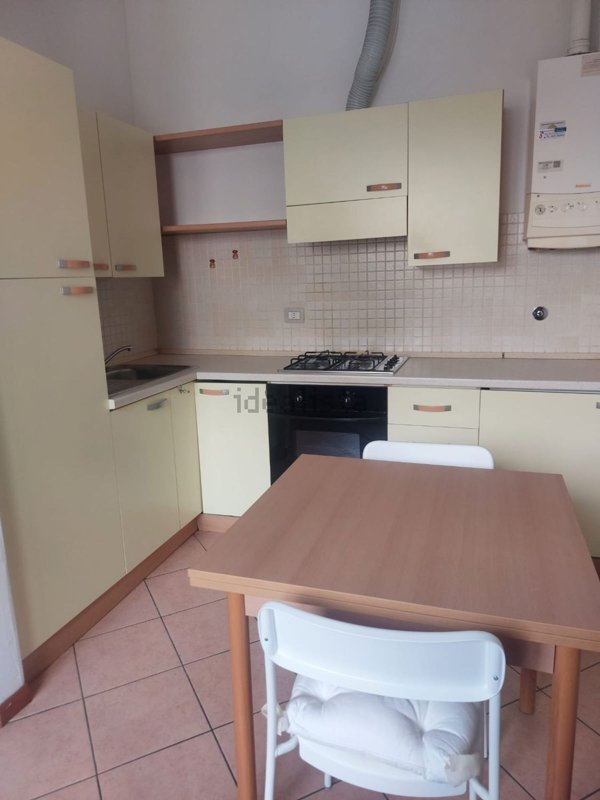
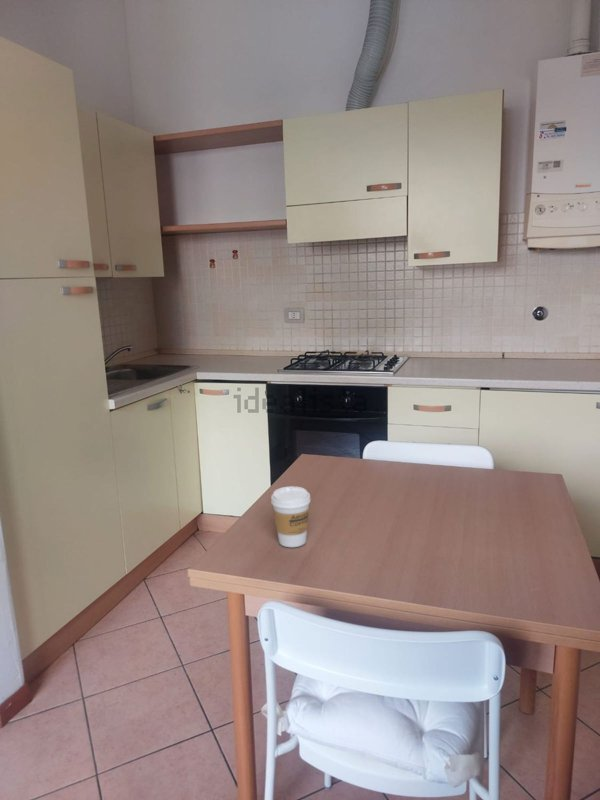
+ coffee cup (291, 516)
